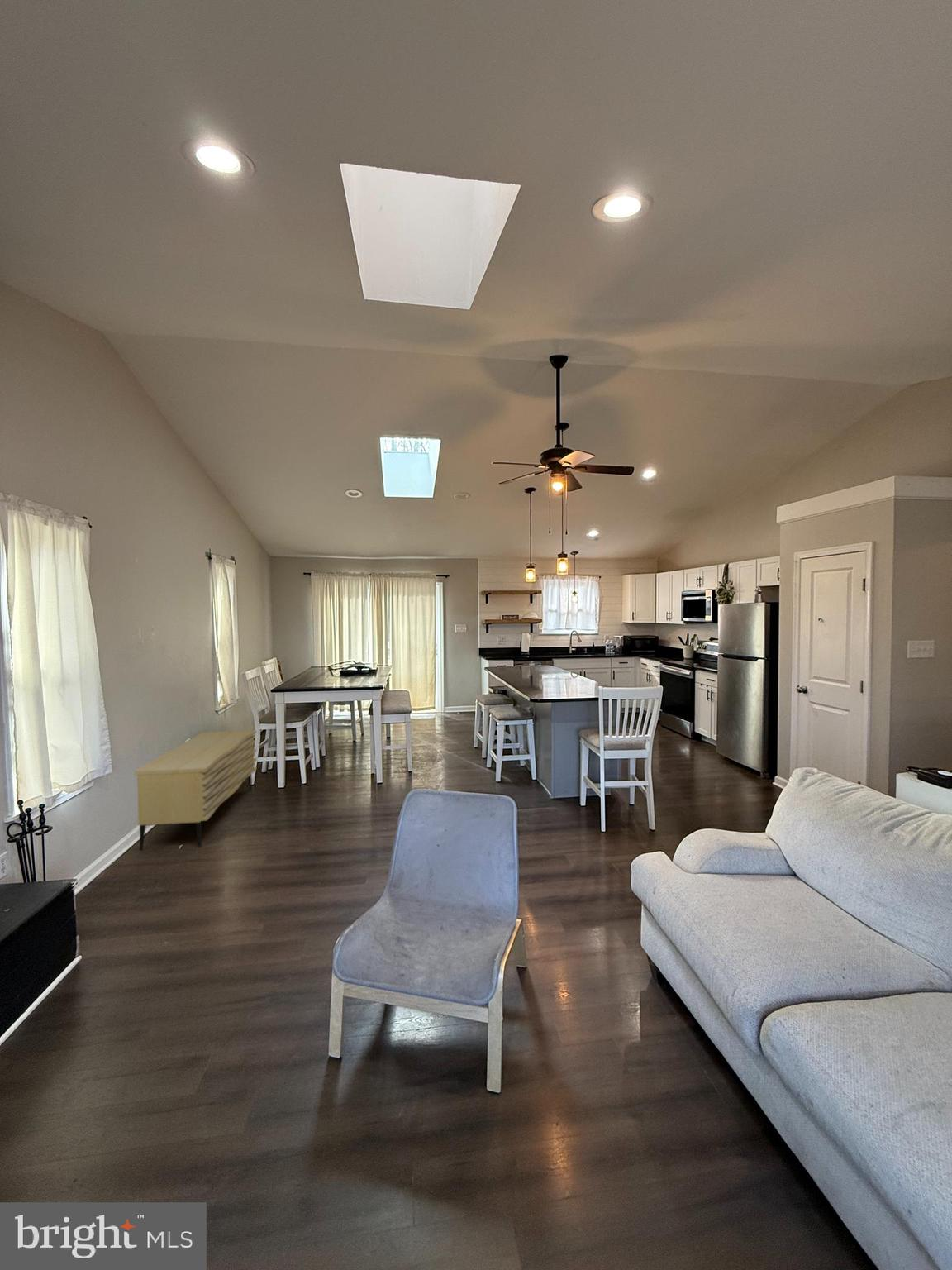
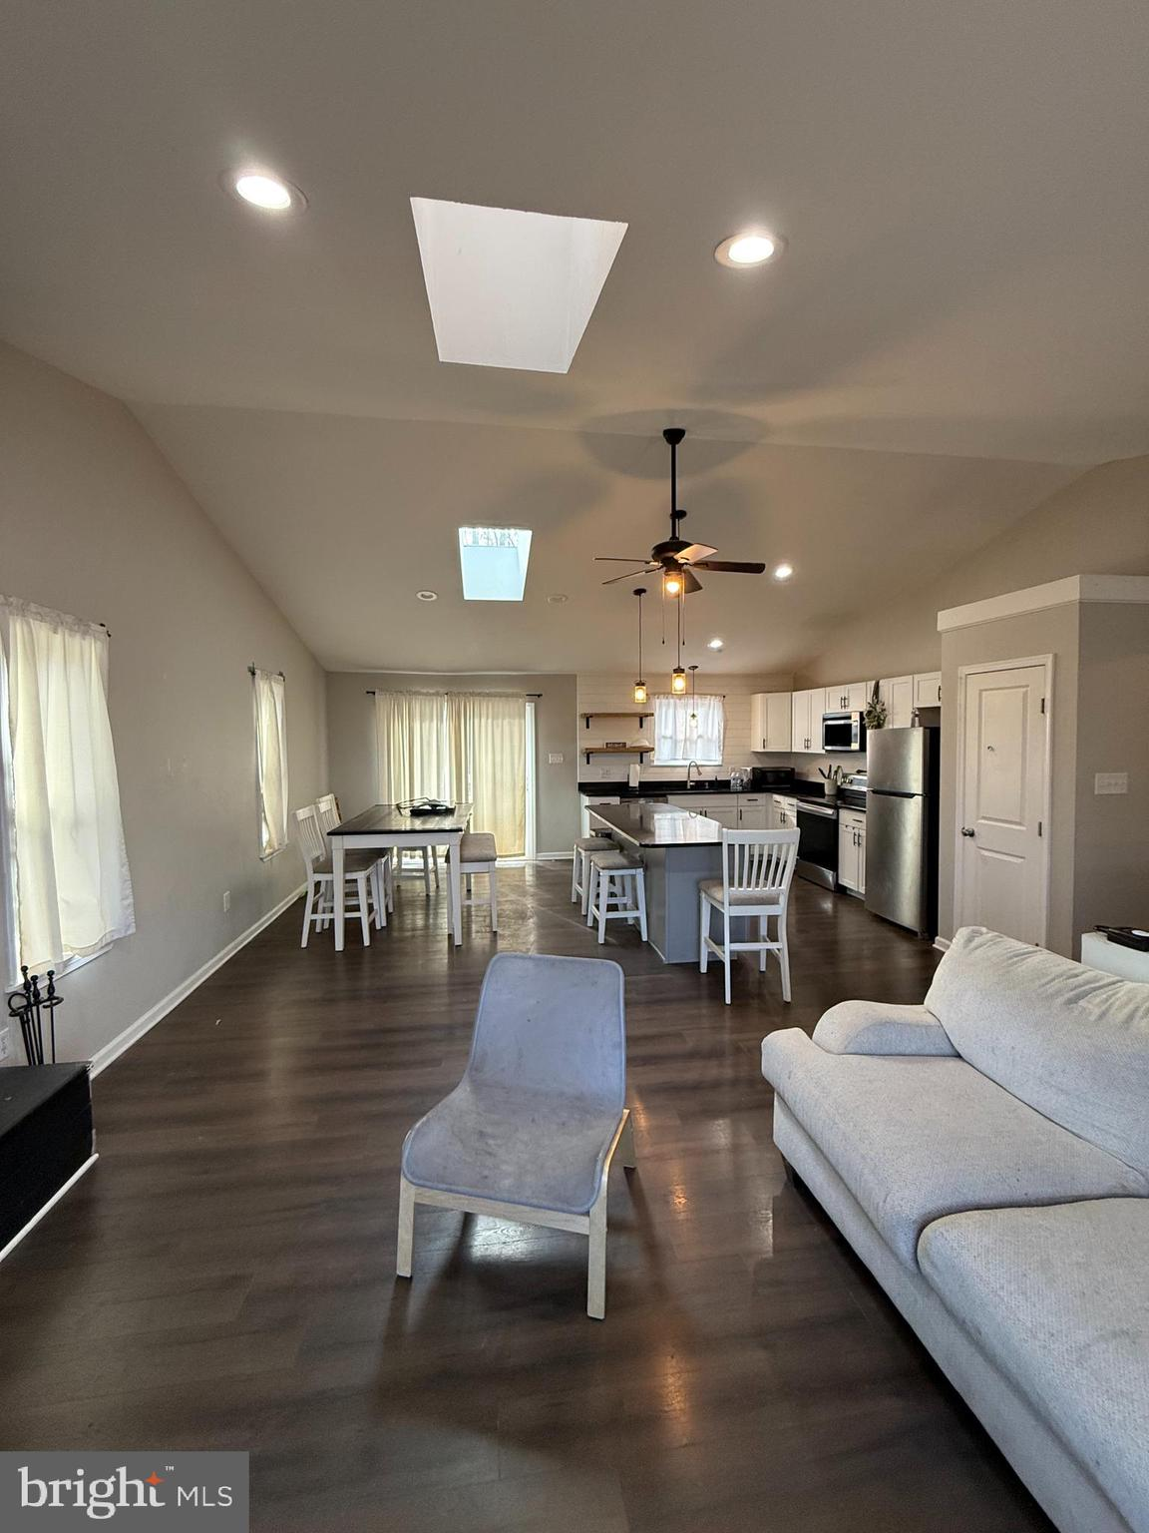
- sideboard (205, 781)
